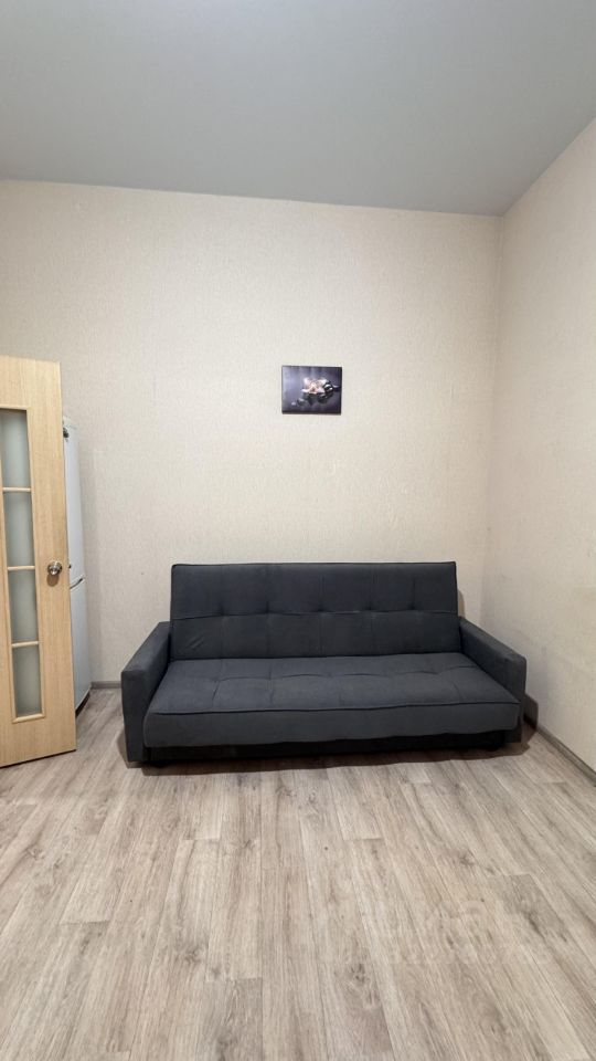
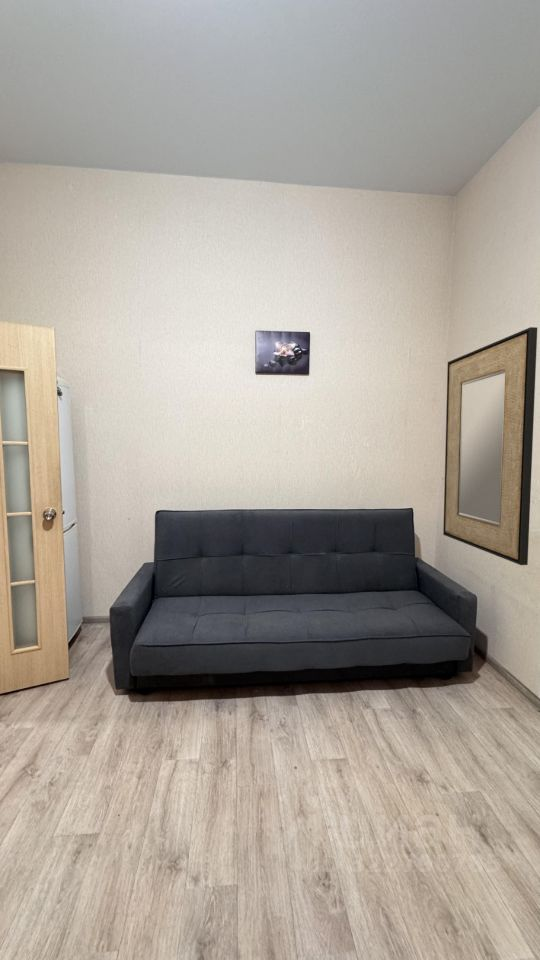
+ home mirror (482, 449)
